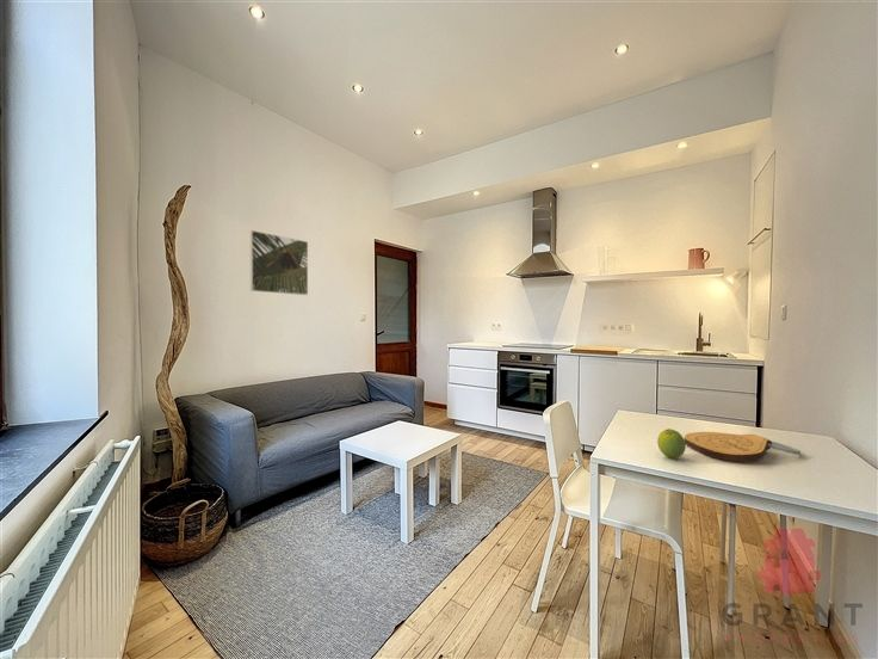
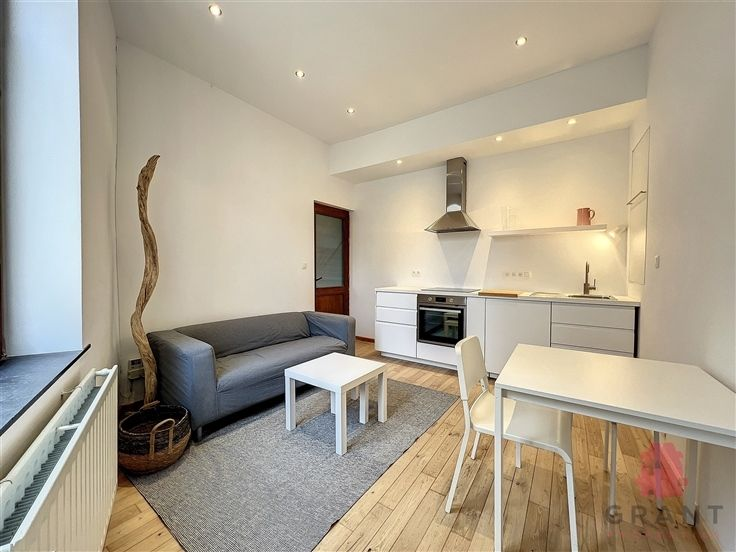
- fruit (670, 443)
- key chain (743, 443)
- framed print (280, 264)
